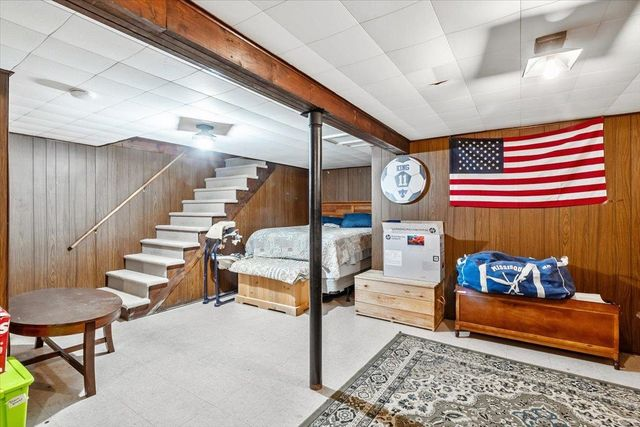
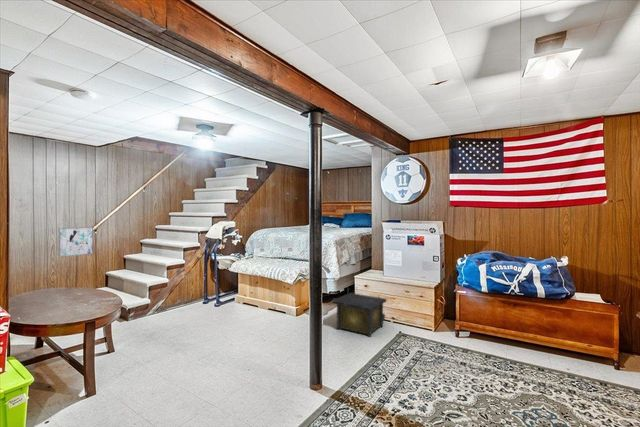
+ wall art (76, 241)
+ nightstand (362, 312)
